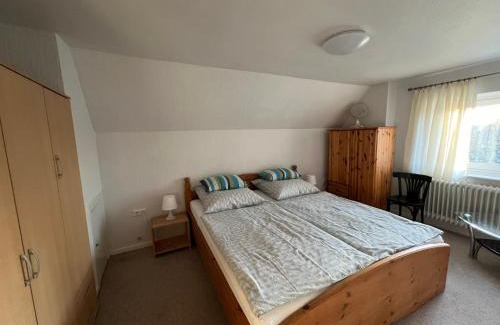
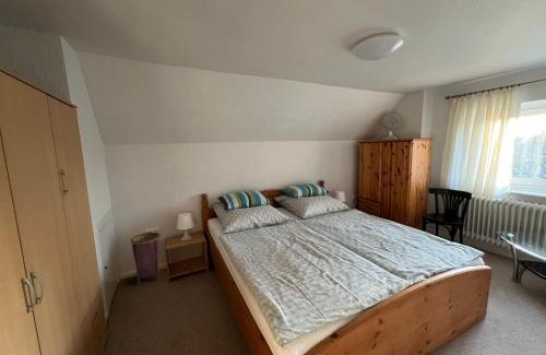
+ woven basket (146, 257)
